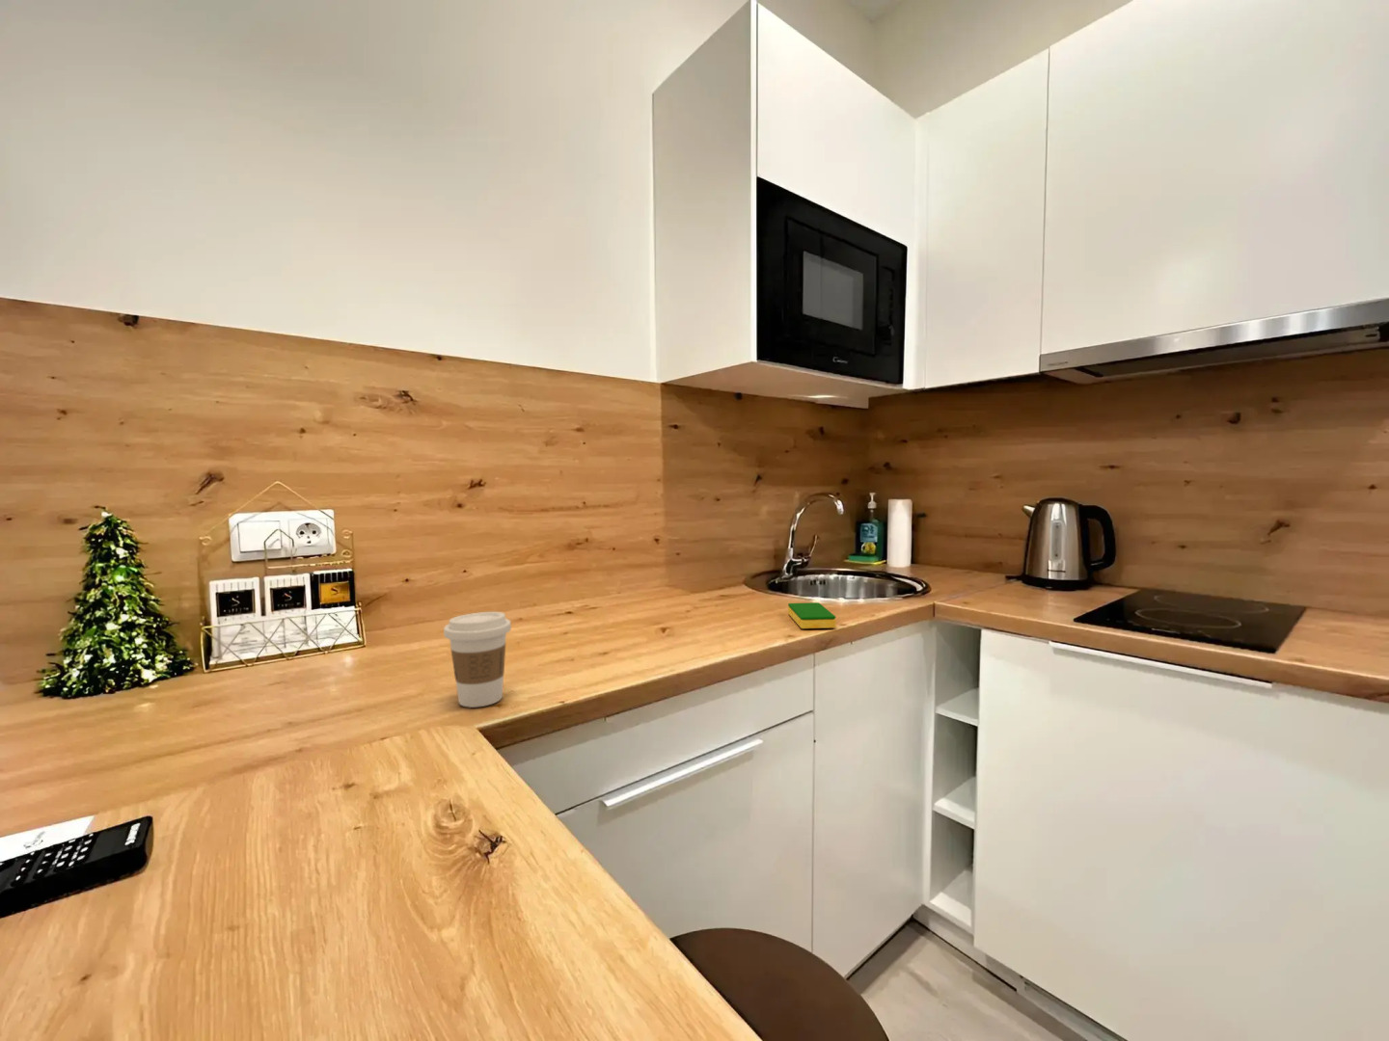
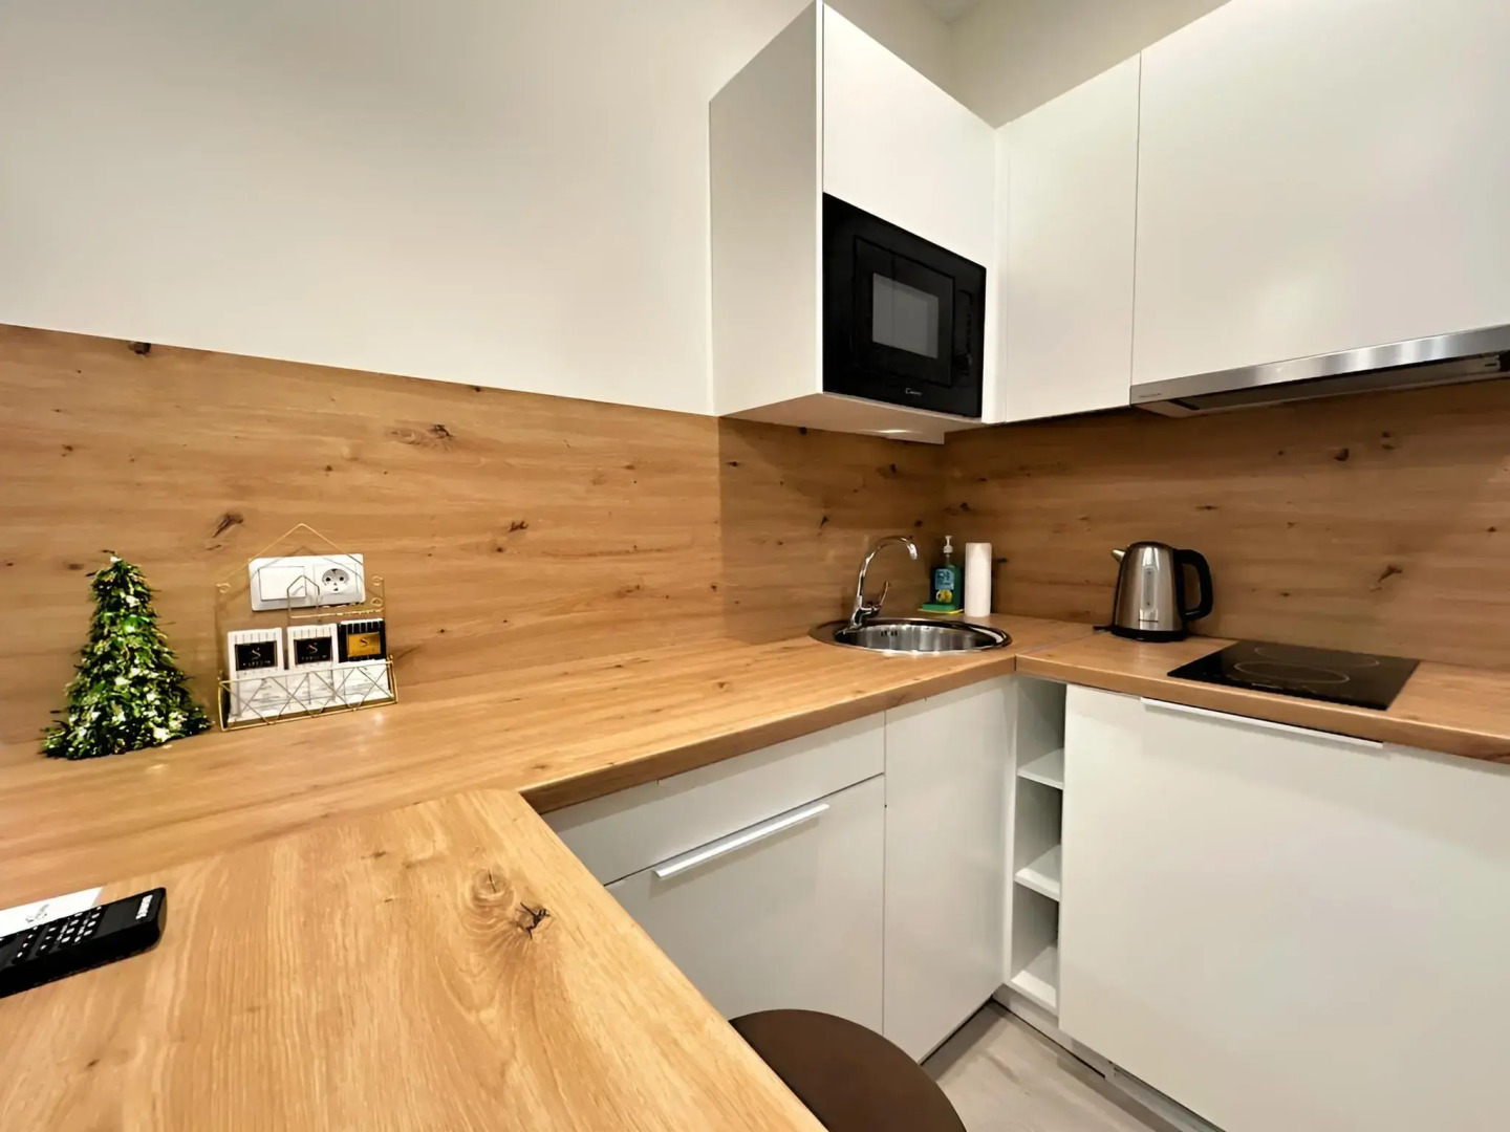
- coffee cup (478, 657)
- dish sponge (810, 615)
